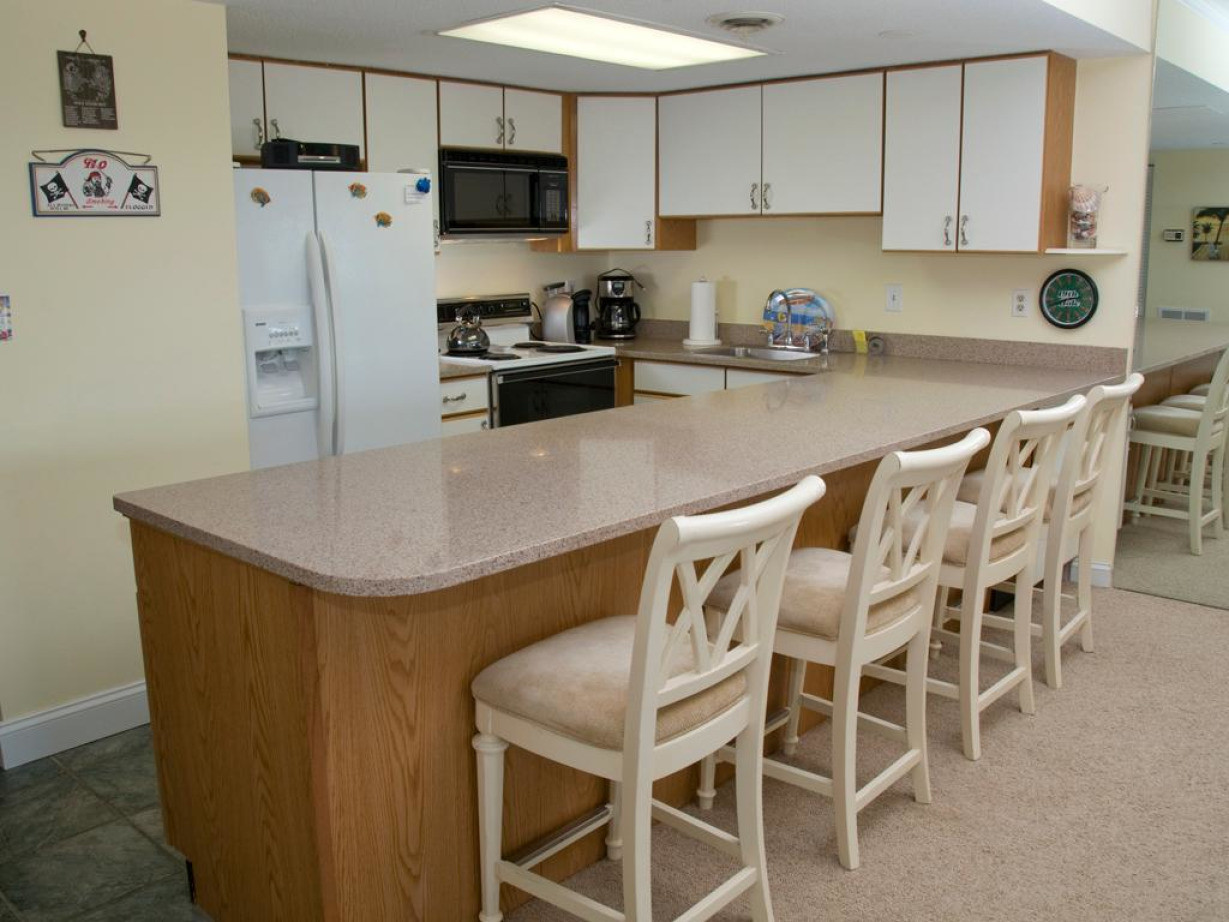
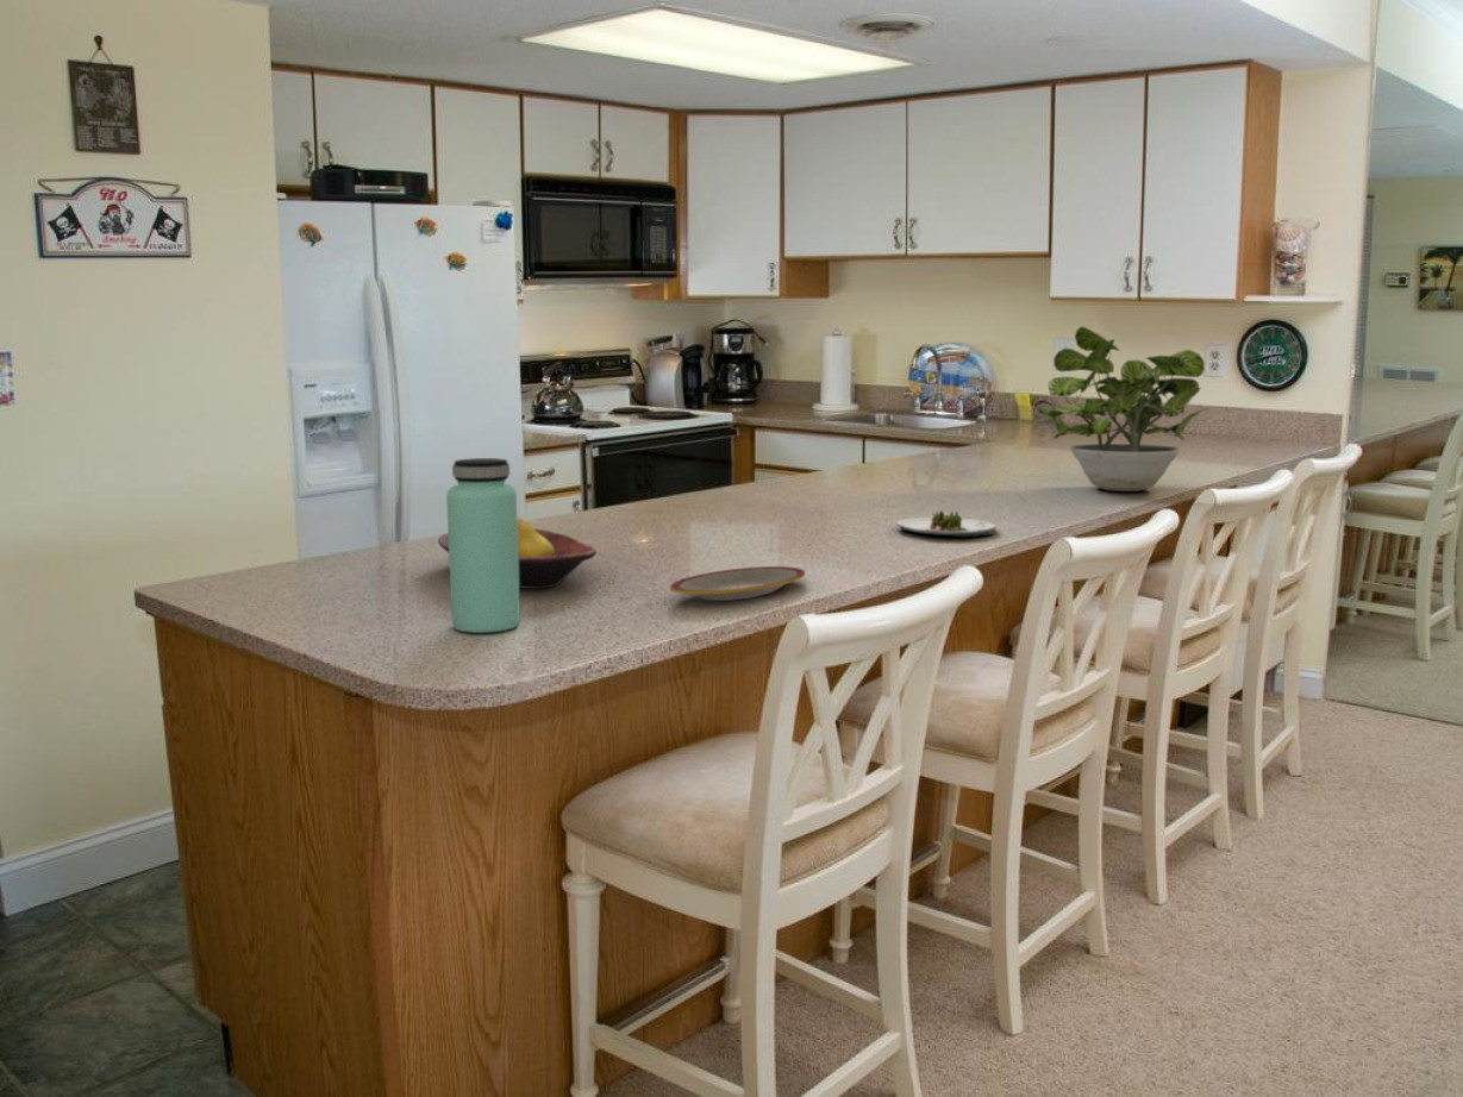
+ fruit bowl (518, 545)
+ salad plate (946, 520)
+ plate (739, 585)
+ bottle (483, 544)
+ potted plant (1121, 407)
